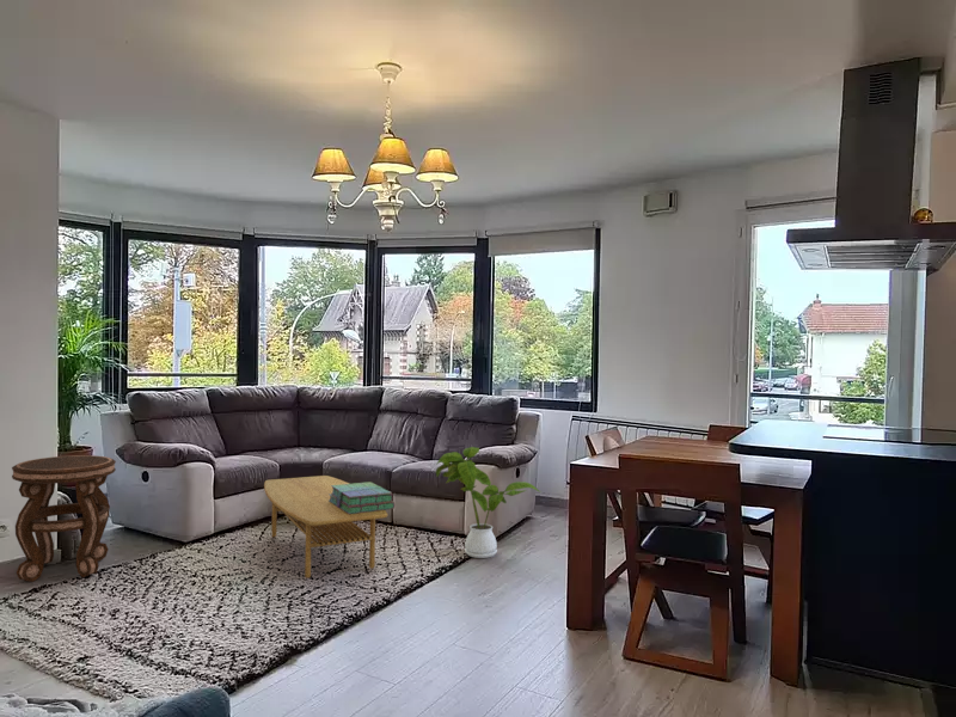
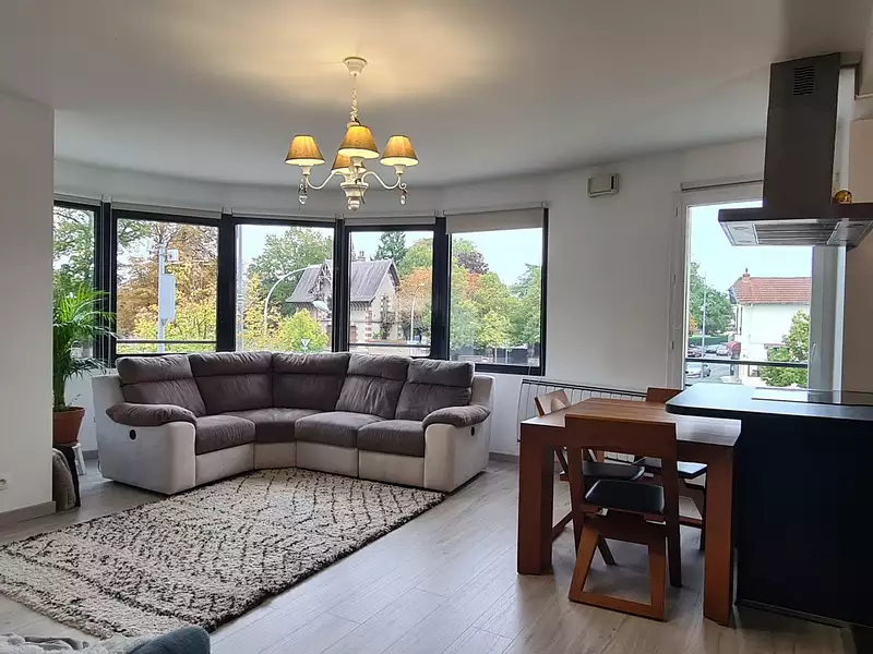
- coffee table (319, 523)
- side table (62, 514)
- stack of books (361, 496)
- house plant (478, 502)
